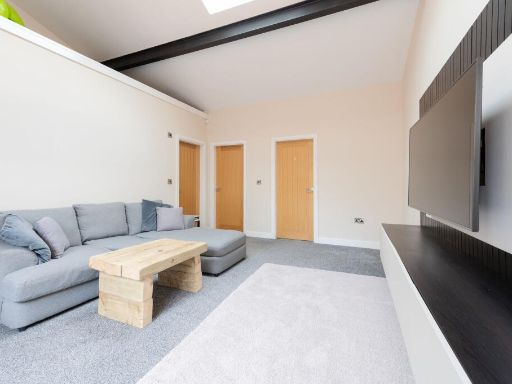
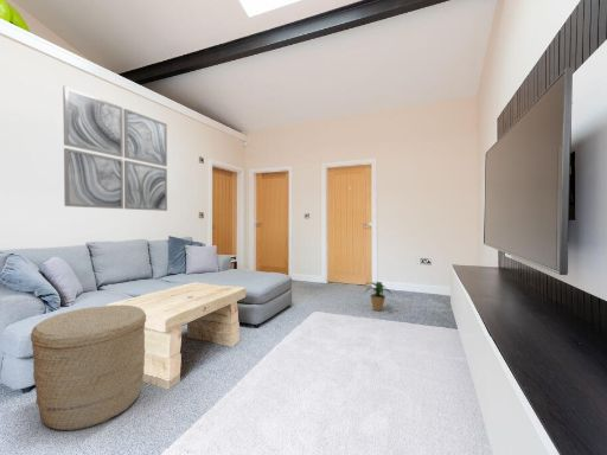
+ potted plant (377, 296)
+ basket (94, 359)
+ wall art (122, 160)
